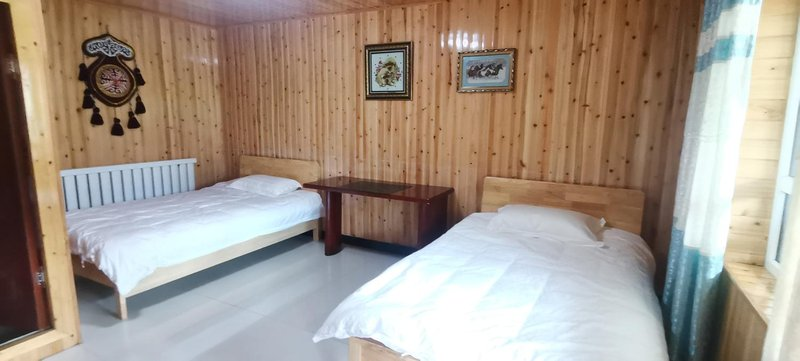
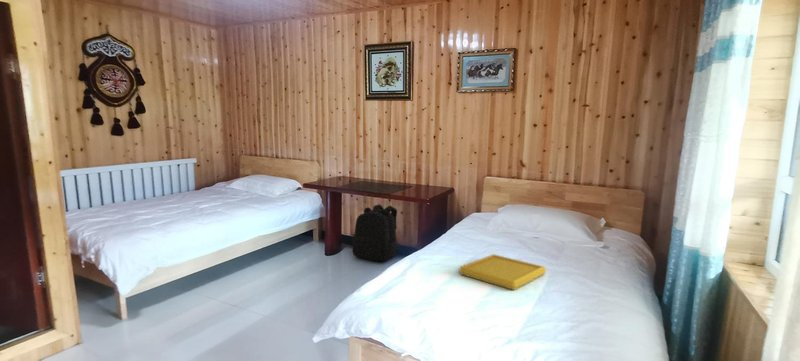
+ serving tray (502, 270)
+ backpack (377, 231)
